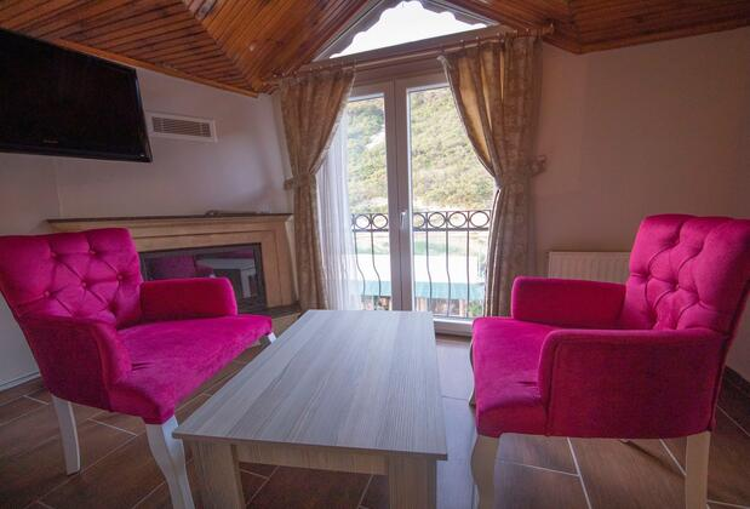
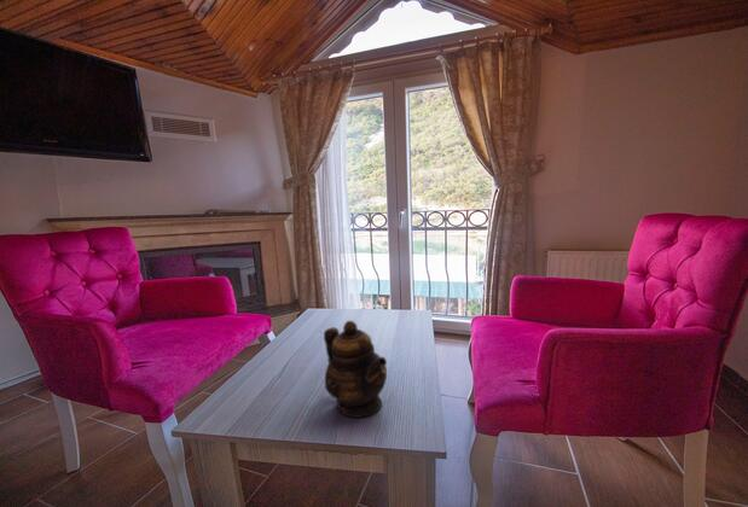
+ teapot (354, 362)
